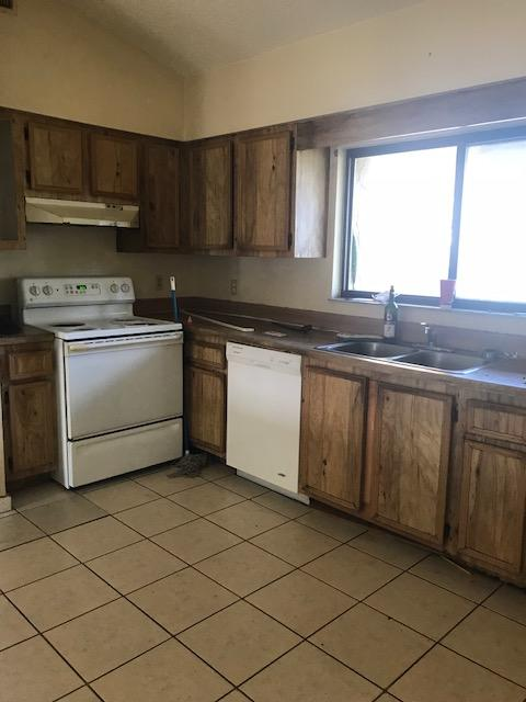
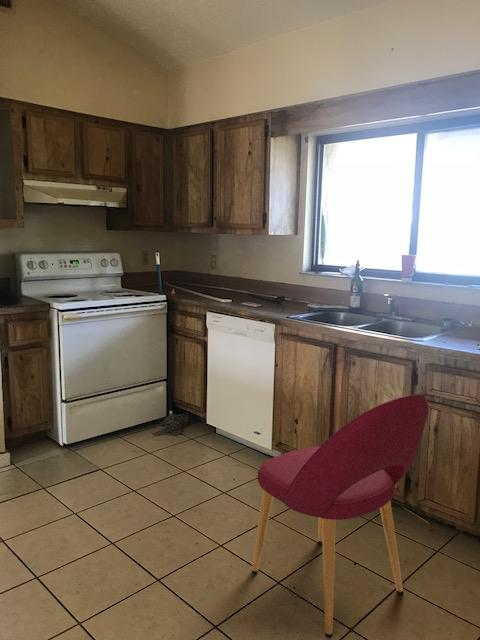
+ dining chair (335, 485)
